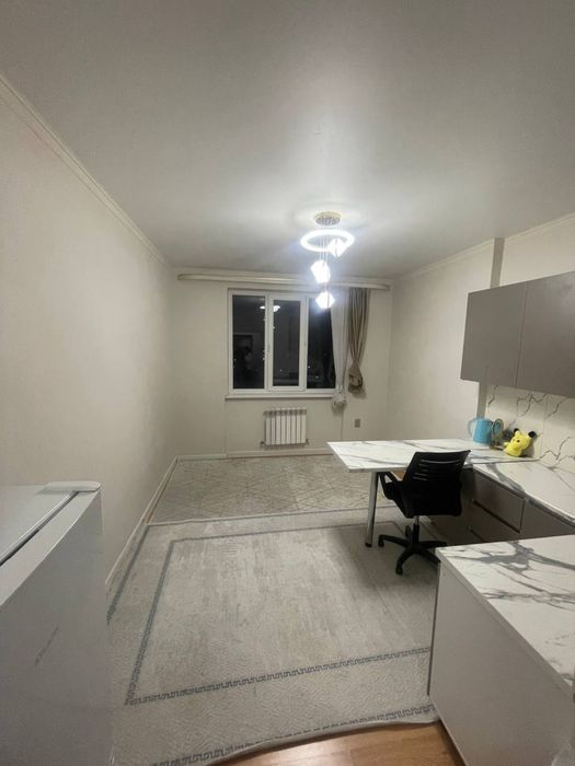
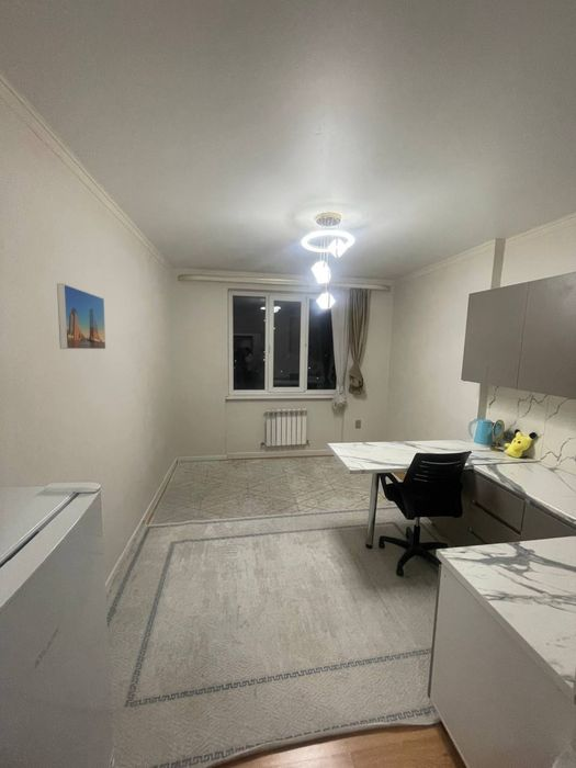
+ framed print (84, 320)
